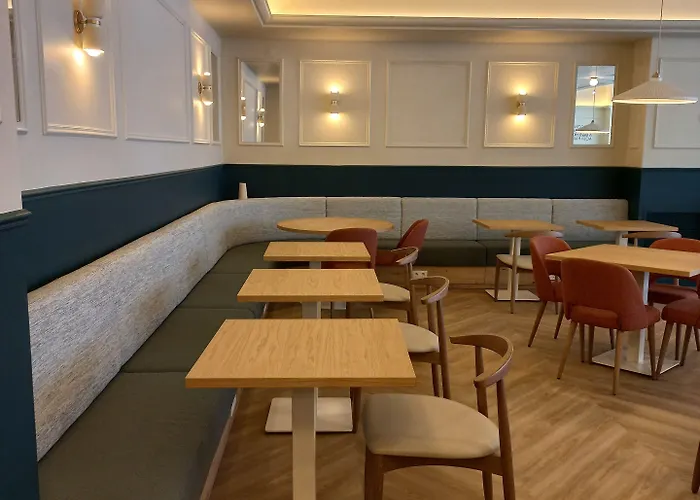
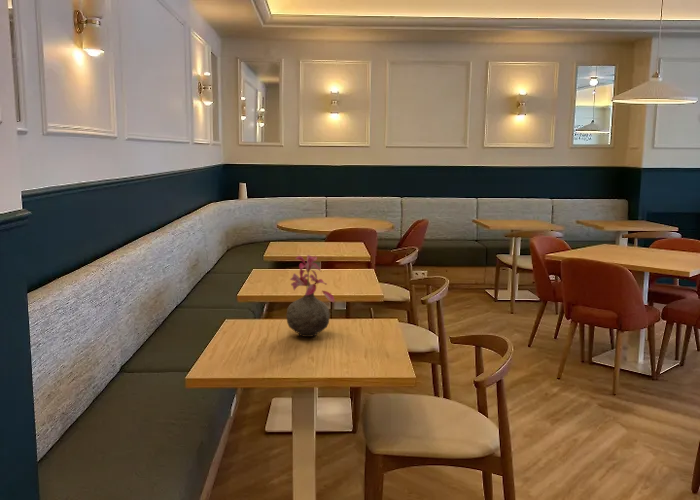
+ vase (309, 295)
